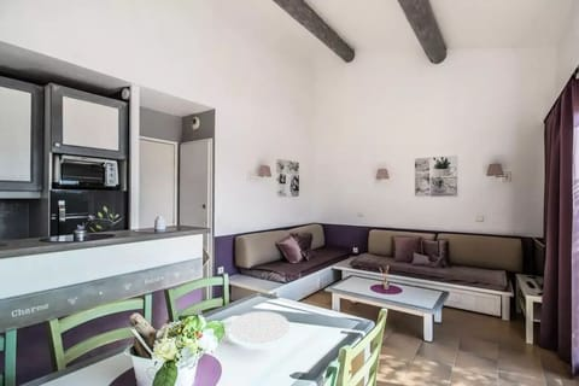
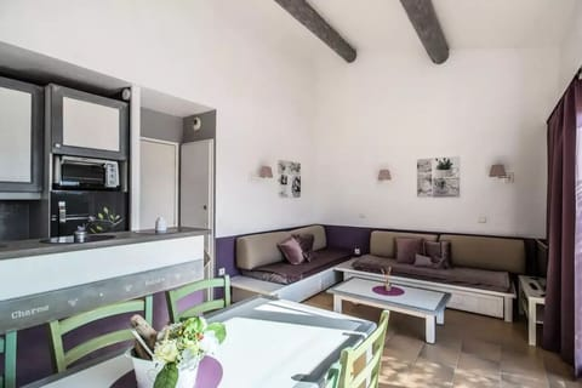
- plate (259, 326)
